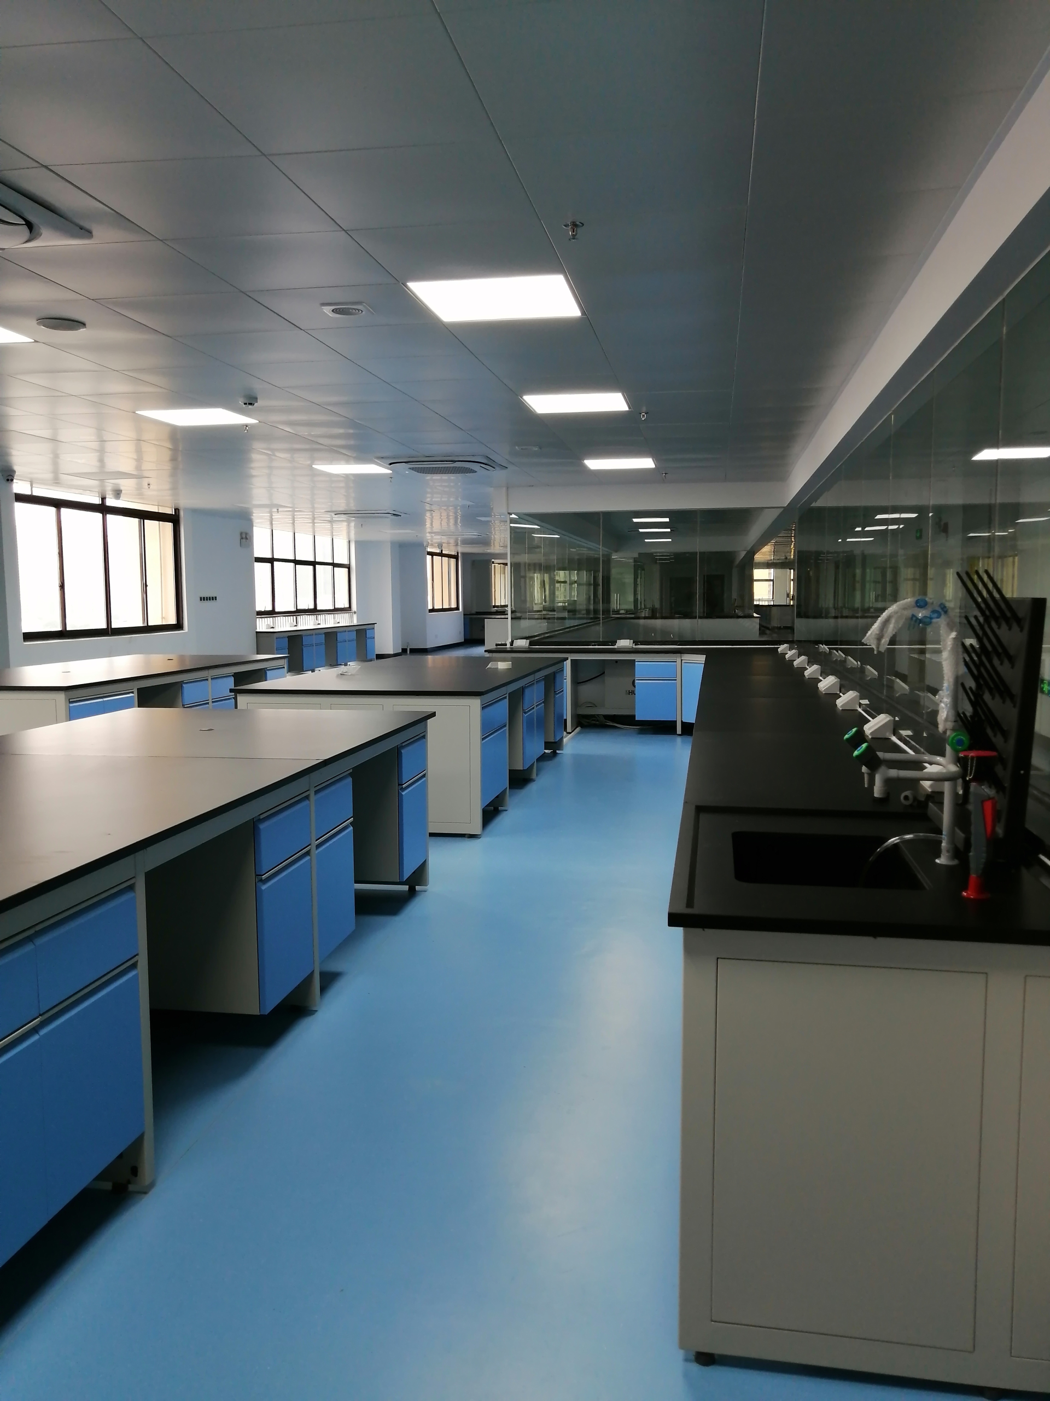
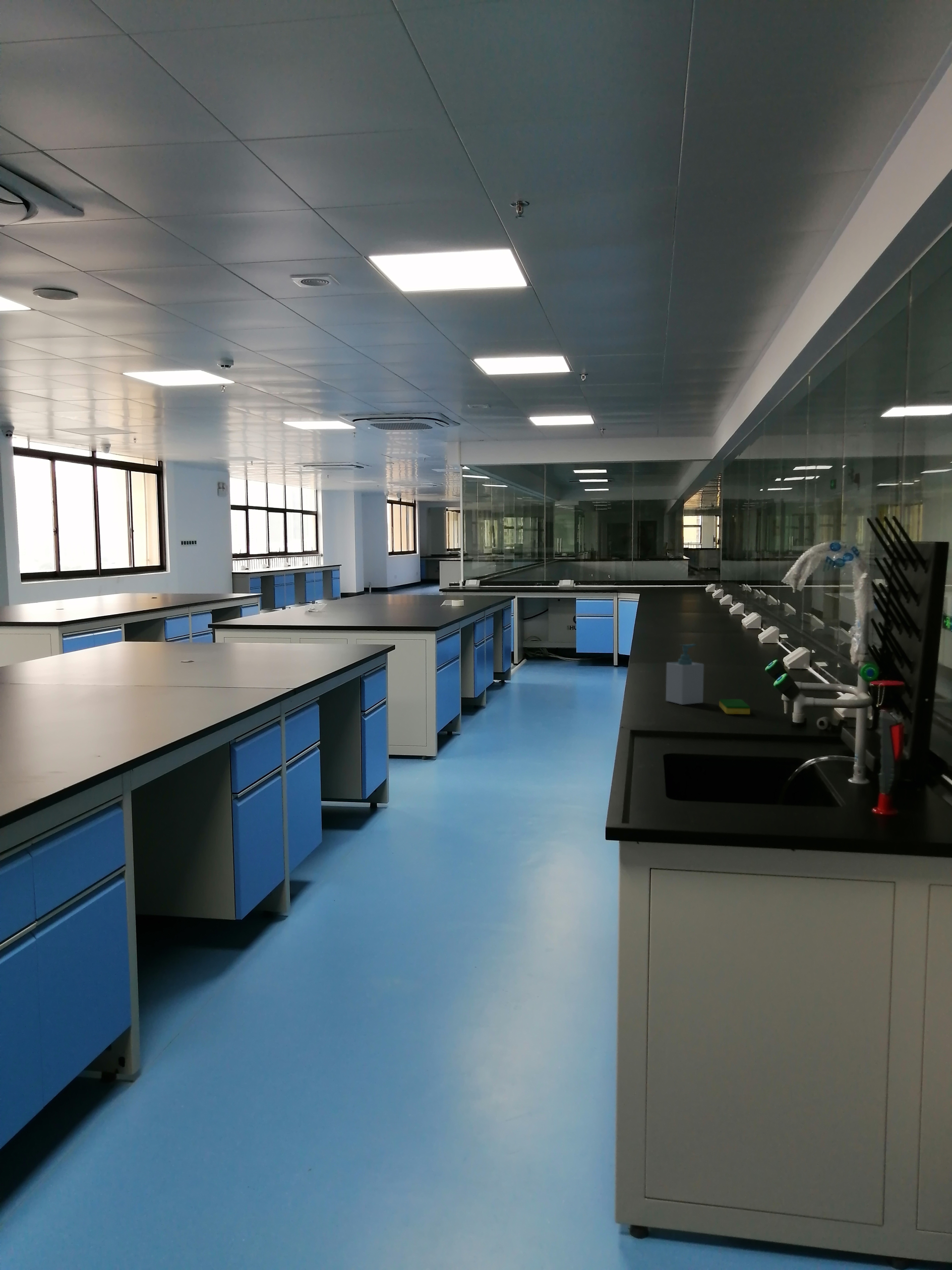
+ dish sponge (734, 706)
+ soap bottle (685, 673)
